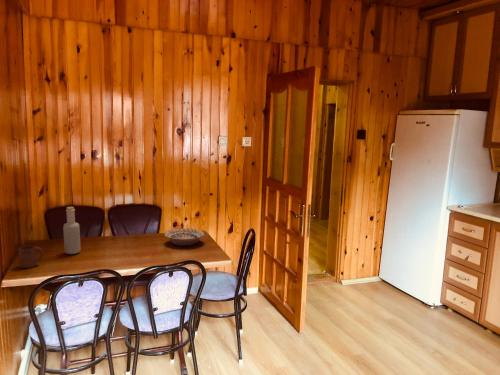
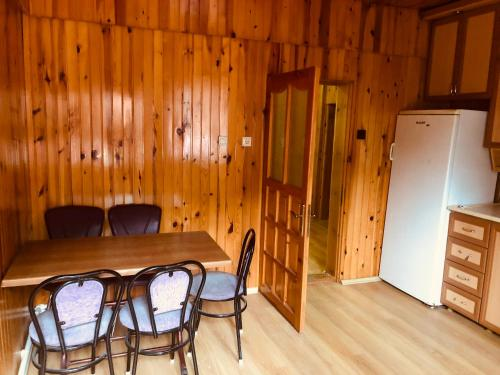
- bottle (71, 230)
- cup (30, 256)
- decorative bowl (184, 238)
